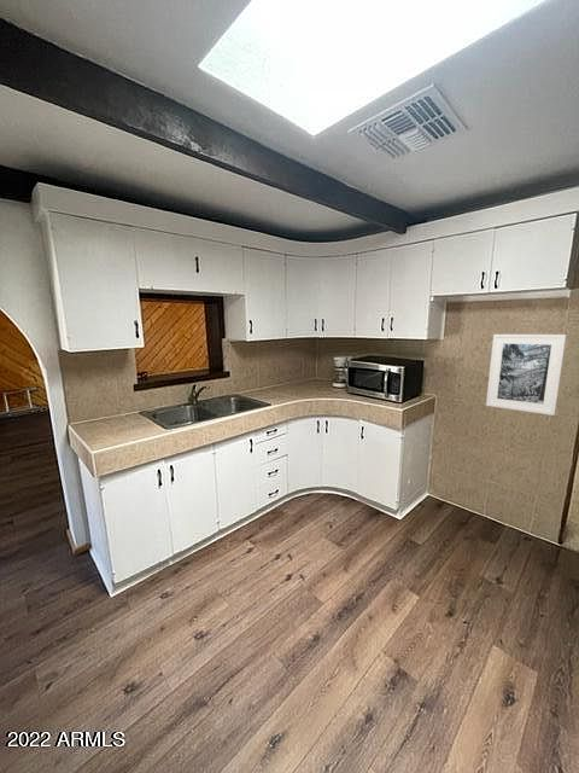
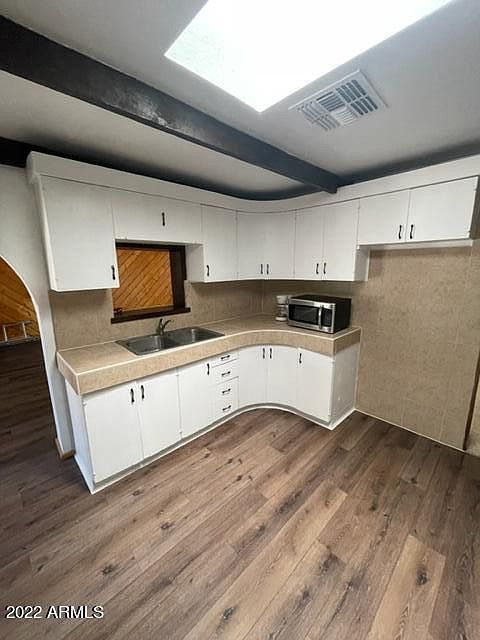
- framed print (522, 372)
